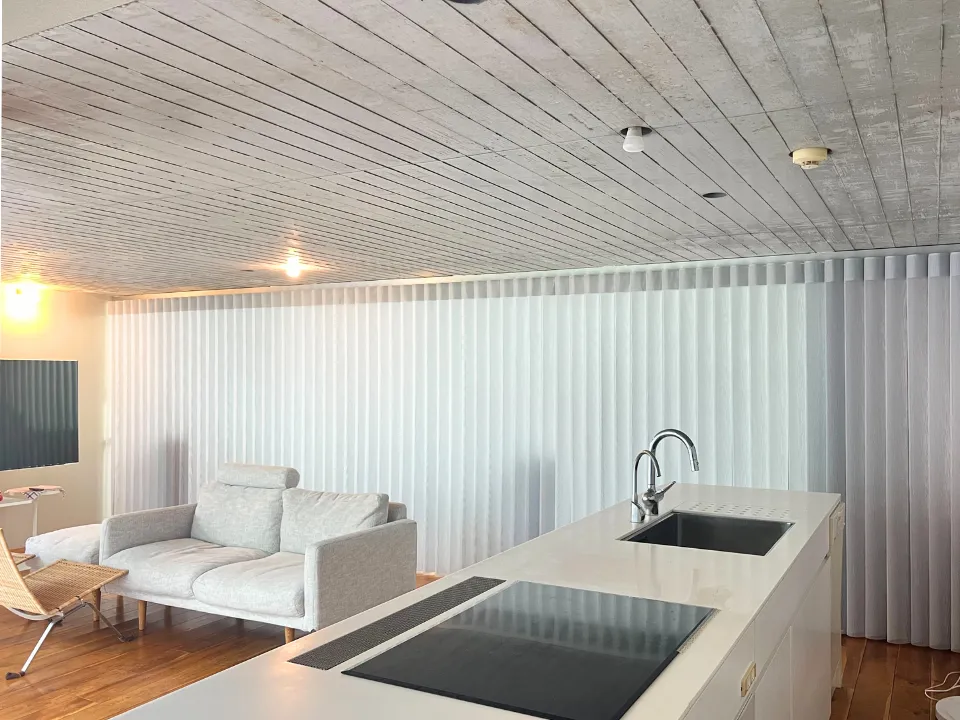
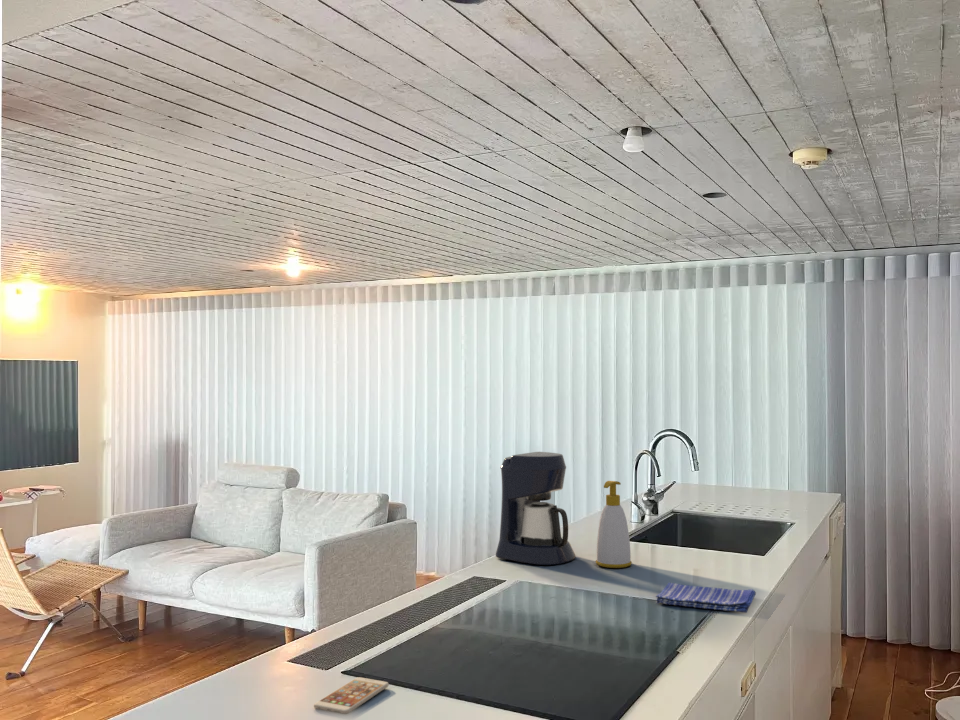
+ soap bottle (613, 522)
+ coffee maker (536, 504)
+ dish towel (706, 594)
+ smartphone (352, 694)
